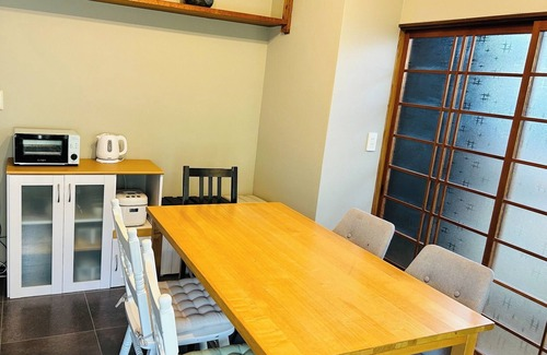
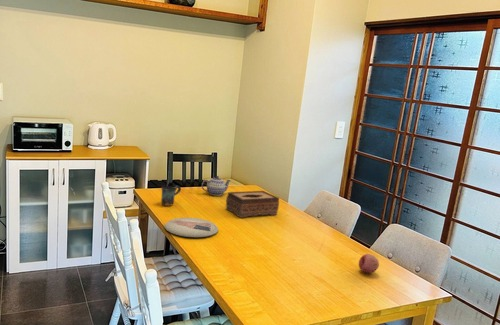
+ plate (191, 226)
+ teapot (216, 185)
+ tissue box (252, 203)
+ fruit (369, 263)
+ mug (171, 195)
